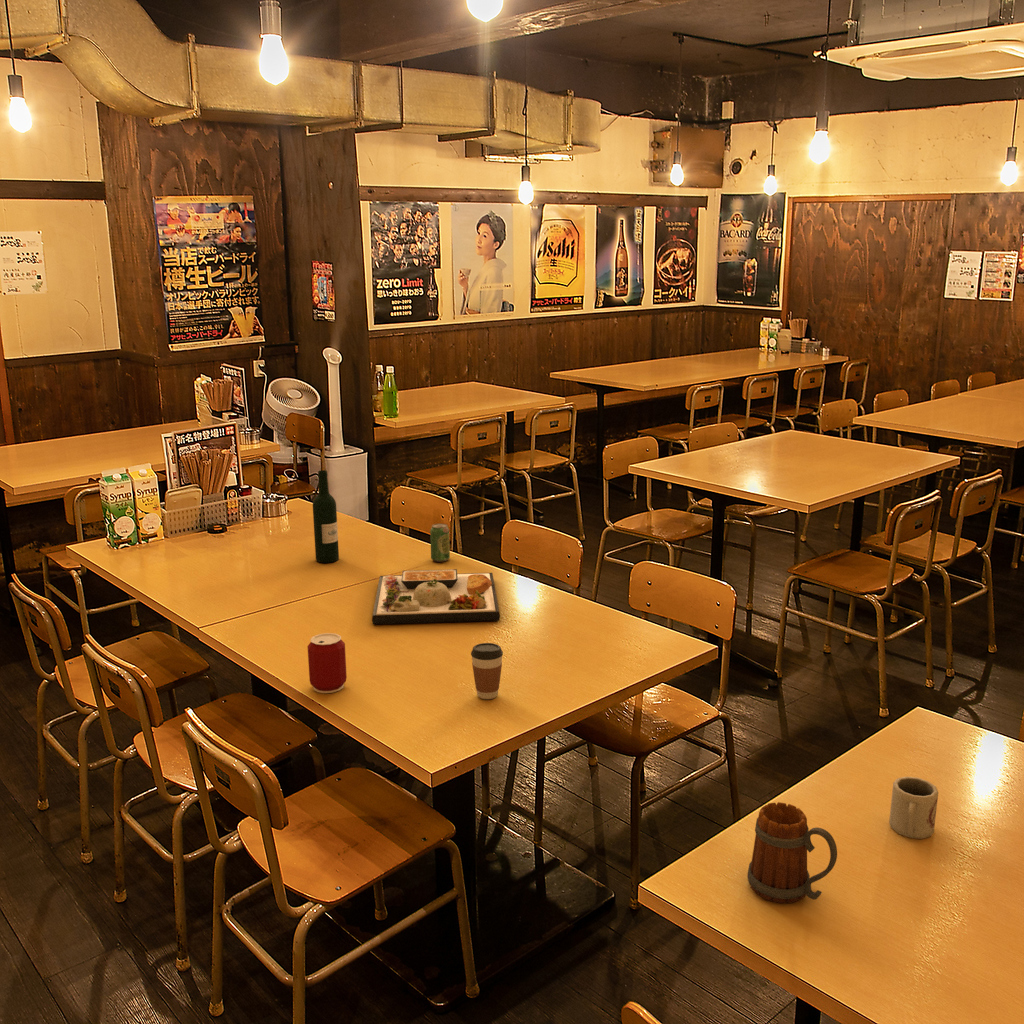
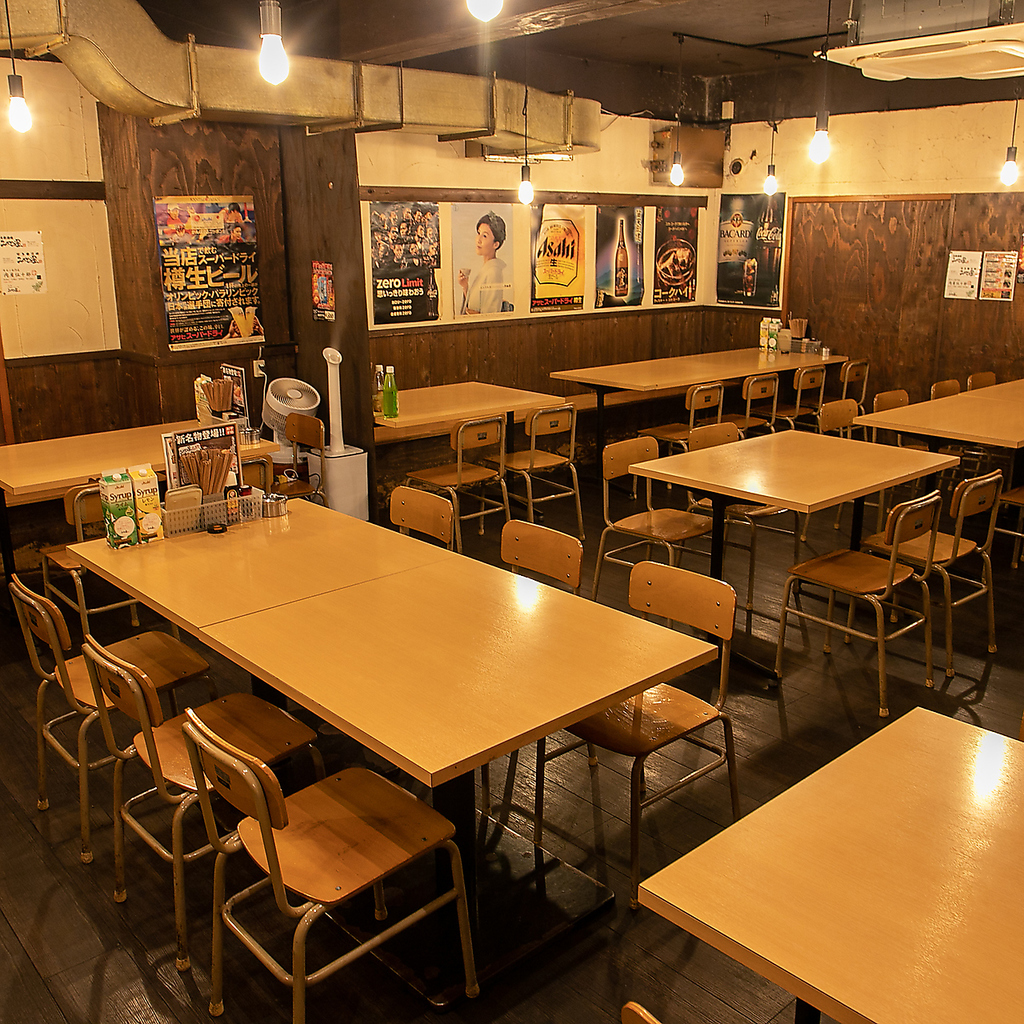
- wine bottle (325, 515)
- beer mug (792, 855)
- cup (912, 810)
- can (327, 662)
- food plate (436, 587)
- beverage can (440, 542)
- coffee cup (487, 671)
